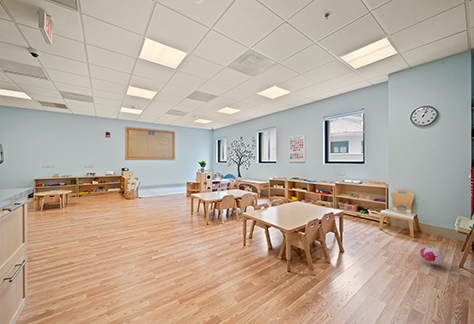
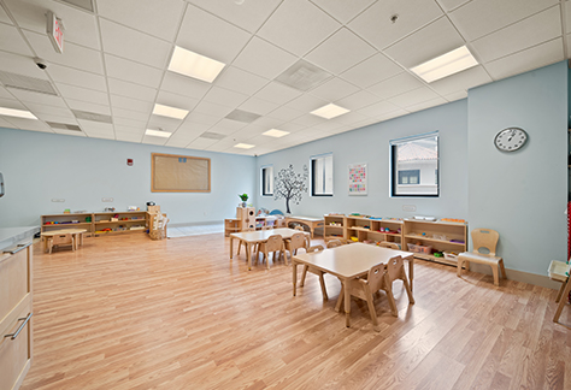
- plush toy (431, 257)
